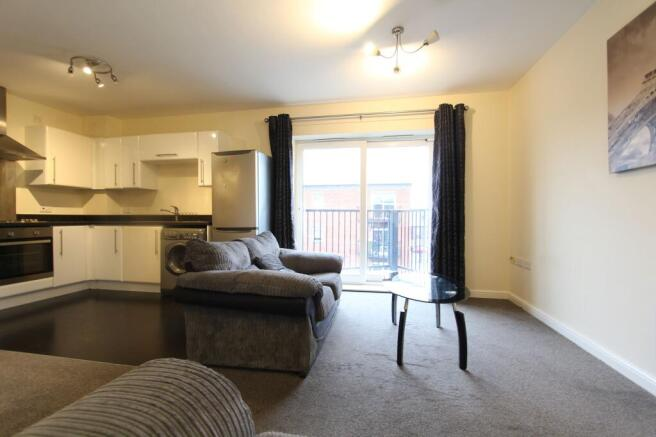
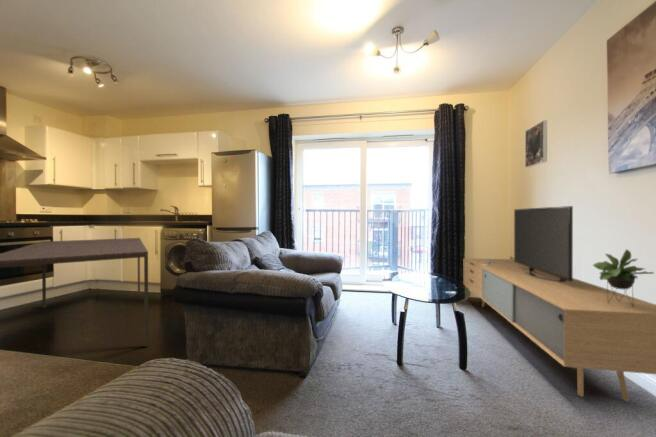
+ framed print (535, 145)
+ dining table (85, 261)
+ media console (532, 273)
